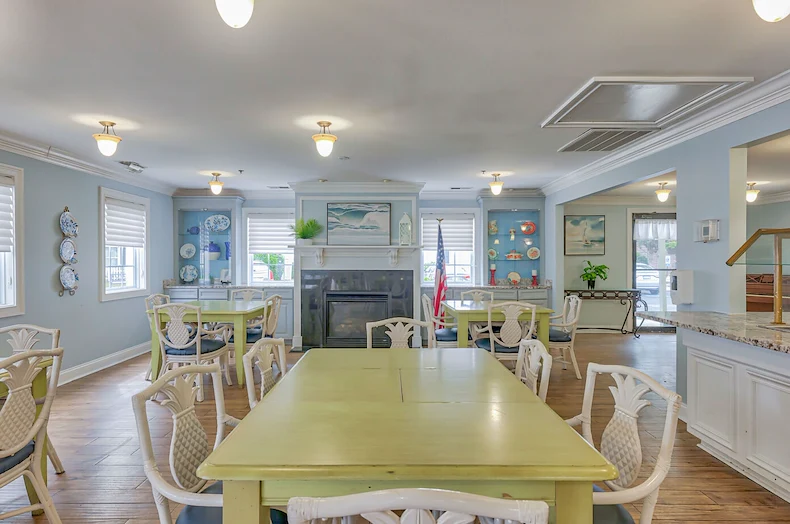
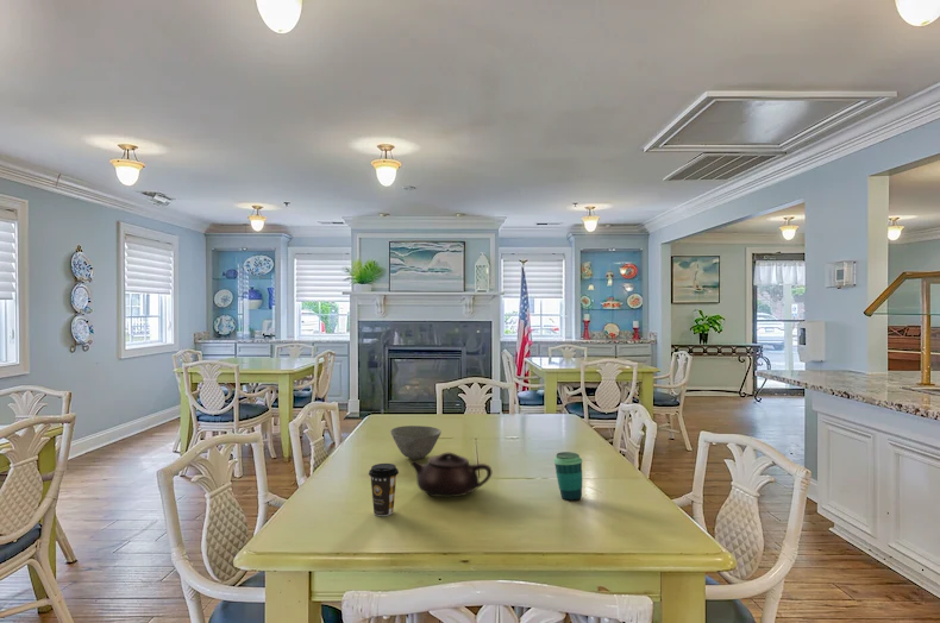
+ teapot (449, 472)
+ coffee cup (383, 489)
+ cup (568, 476)
+ bowl (415, 443)
